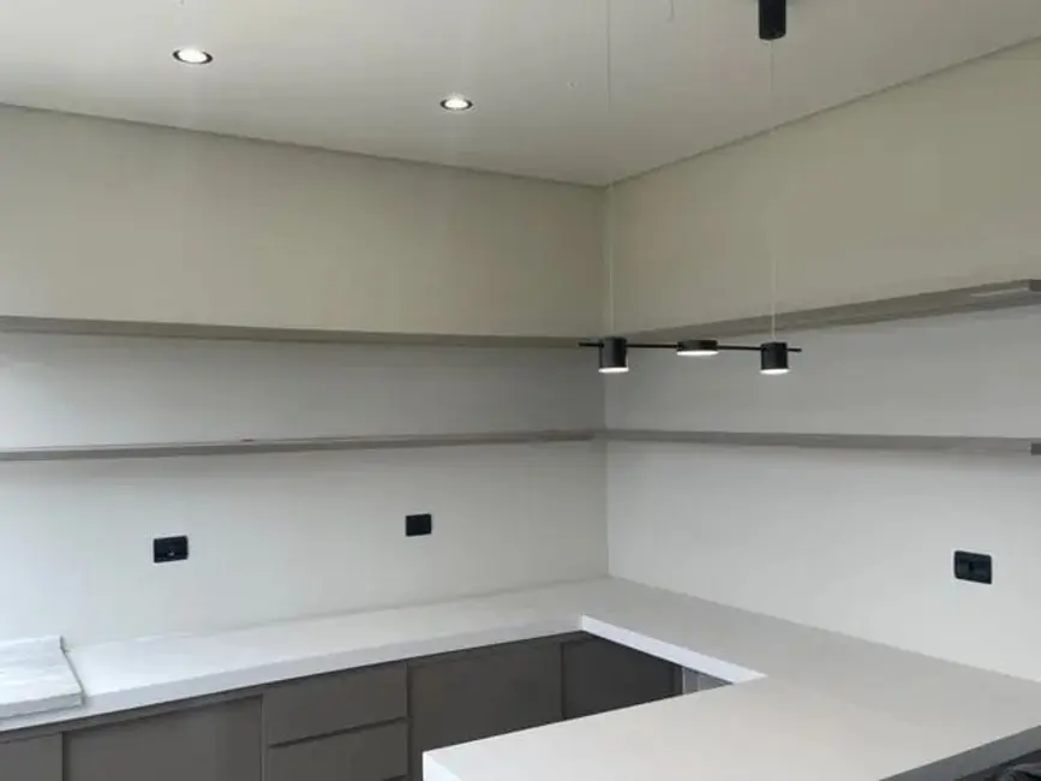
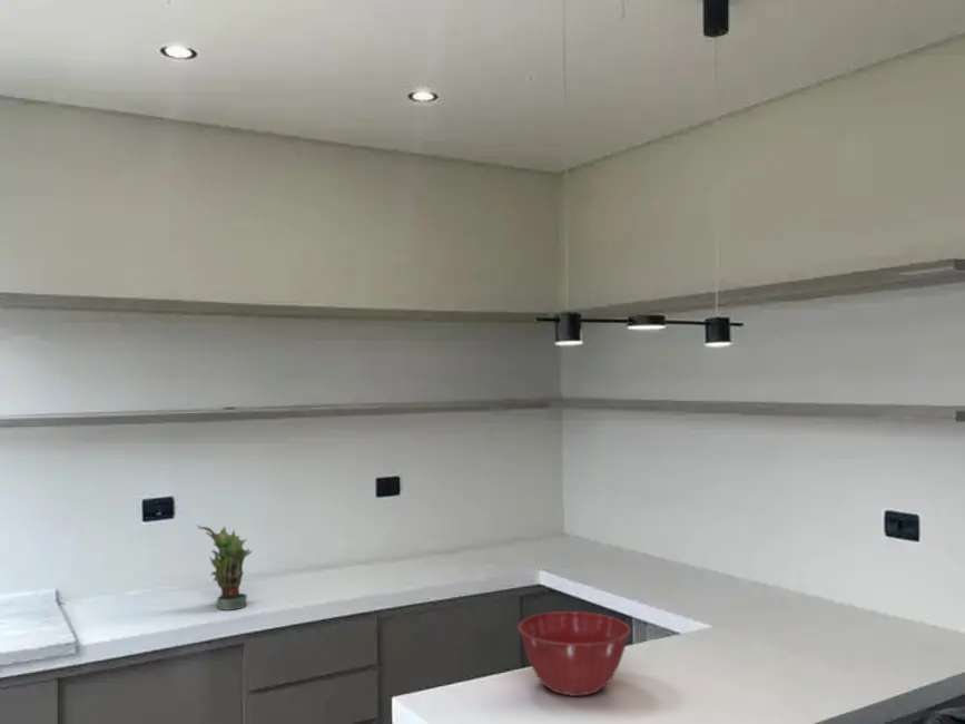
+ potted plant (224, 565)
+ mixing bowl (574, 656)
